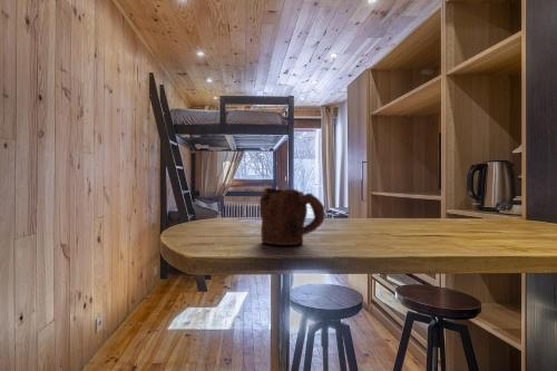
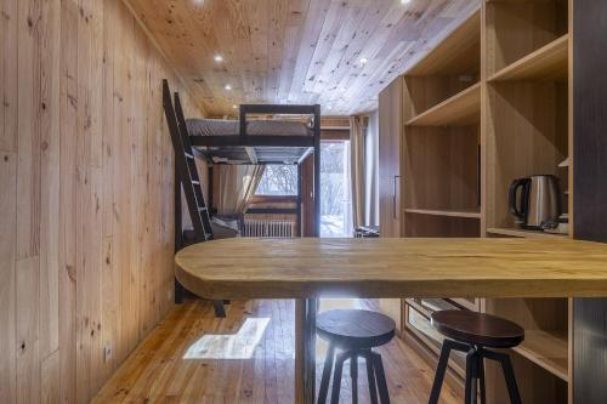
- mug (293, 215)
